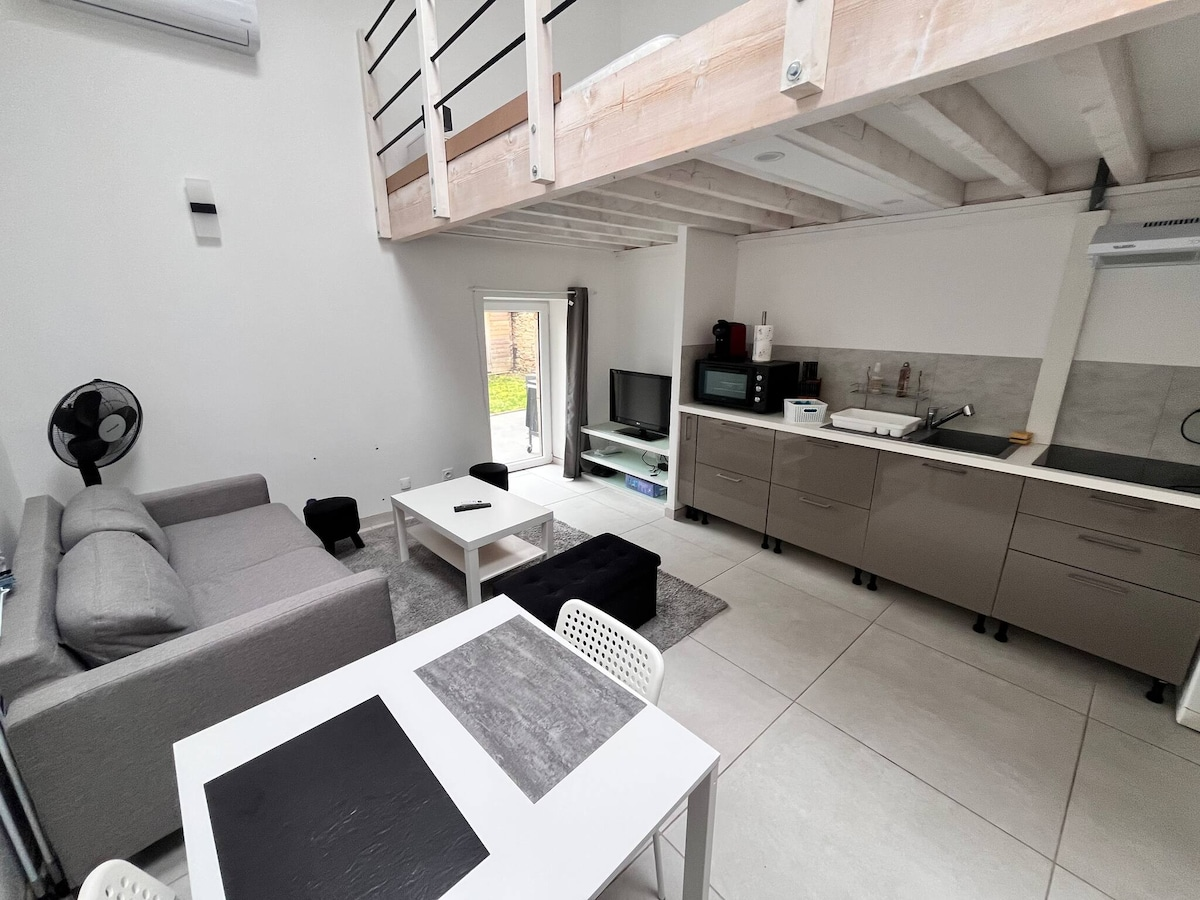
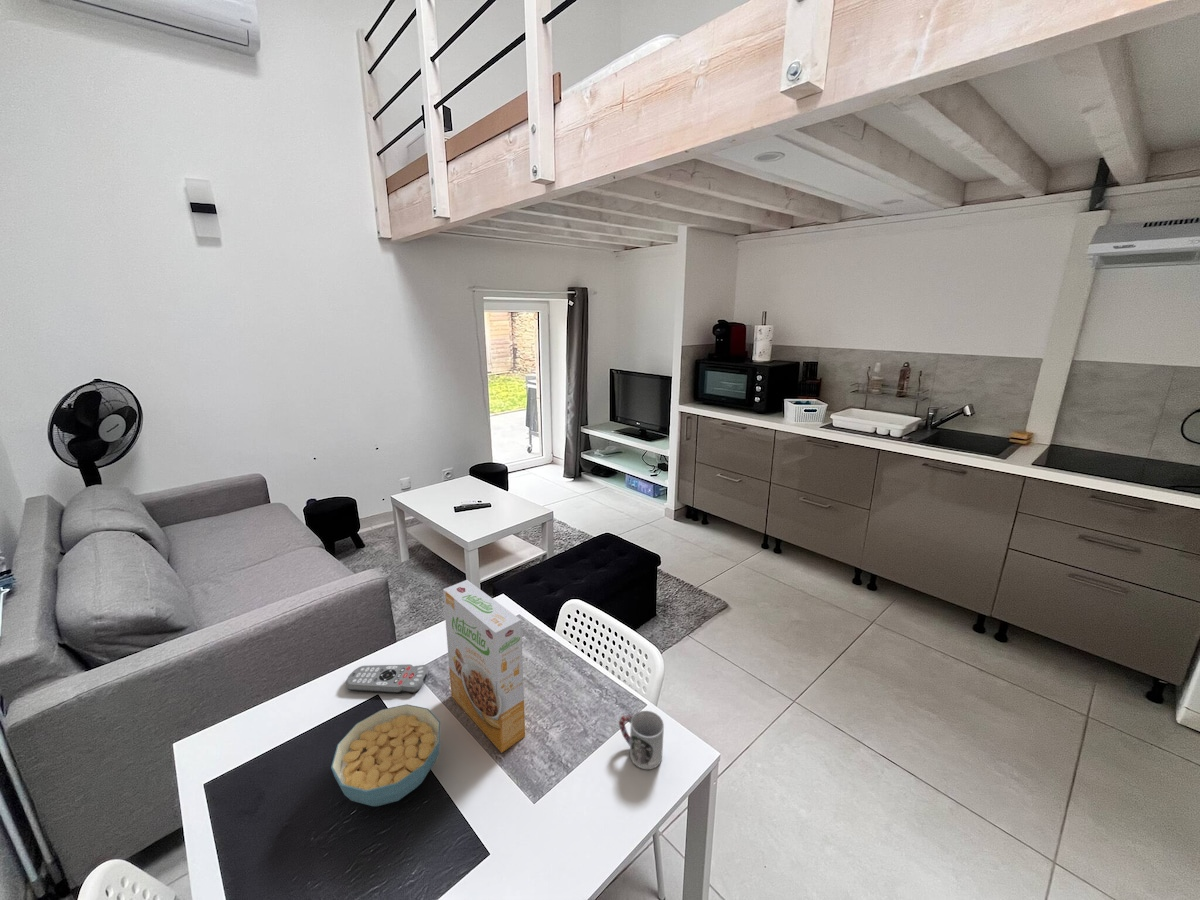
+ cup (640, 736)
+ cereal bowl (391, 762)
+ remote control (387, 678)
+ cereal box (483, 661)
